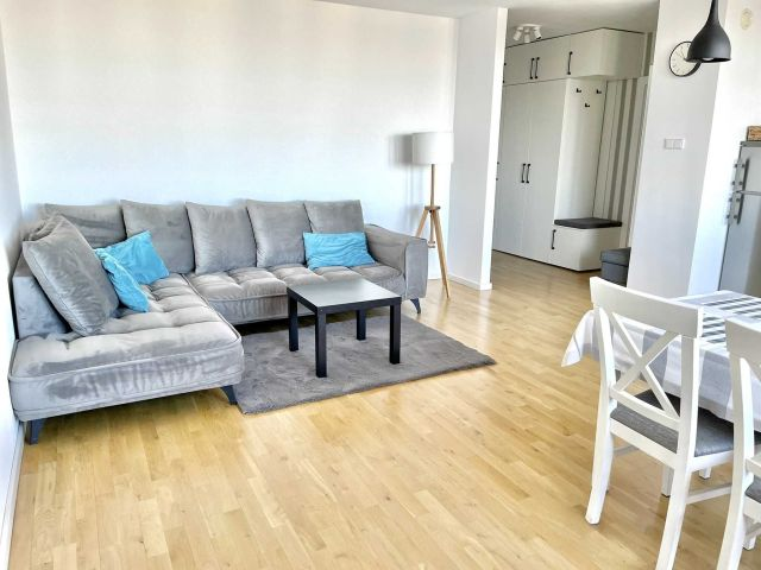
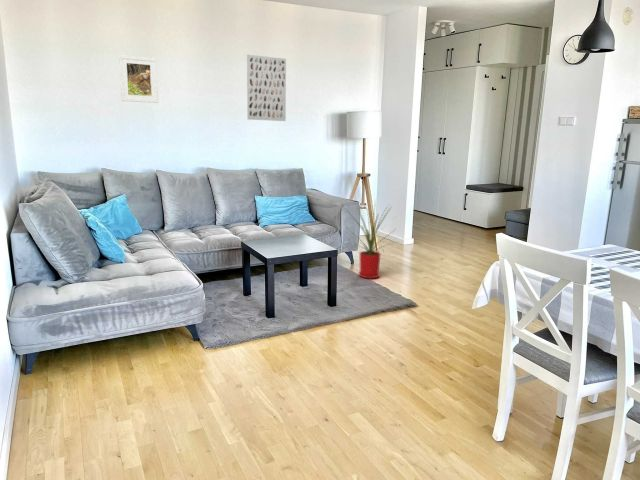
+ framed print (139, 79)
+ wall art (266, 89)
+ house plant (369, 238)
